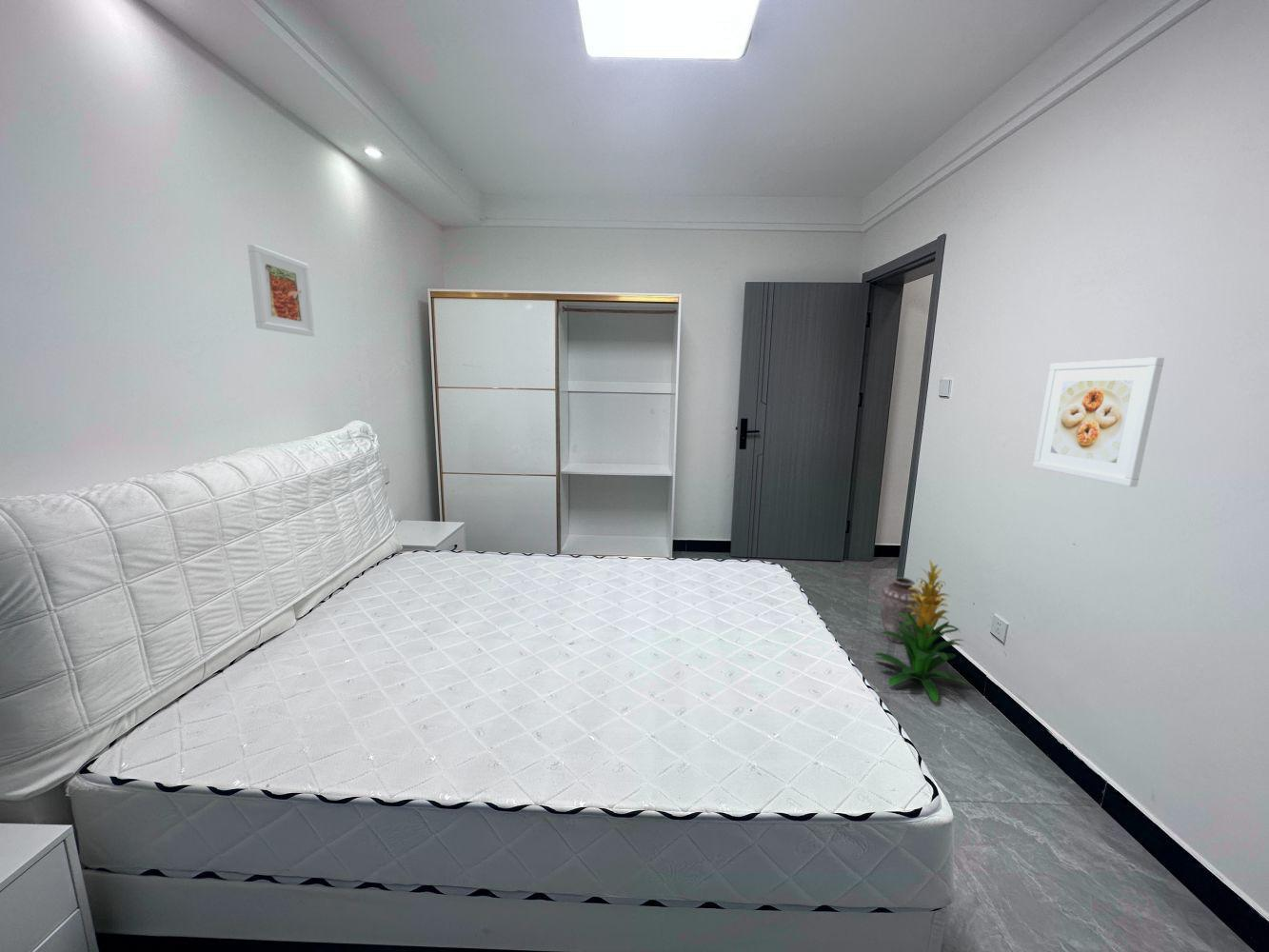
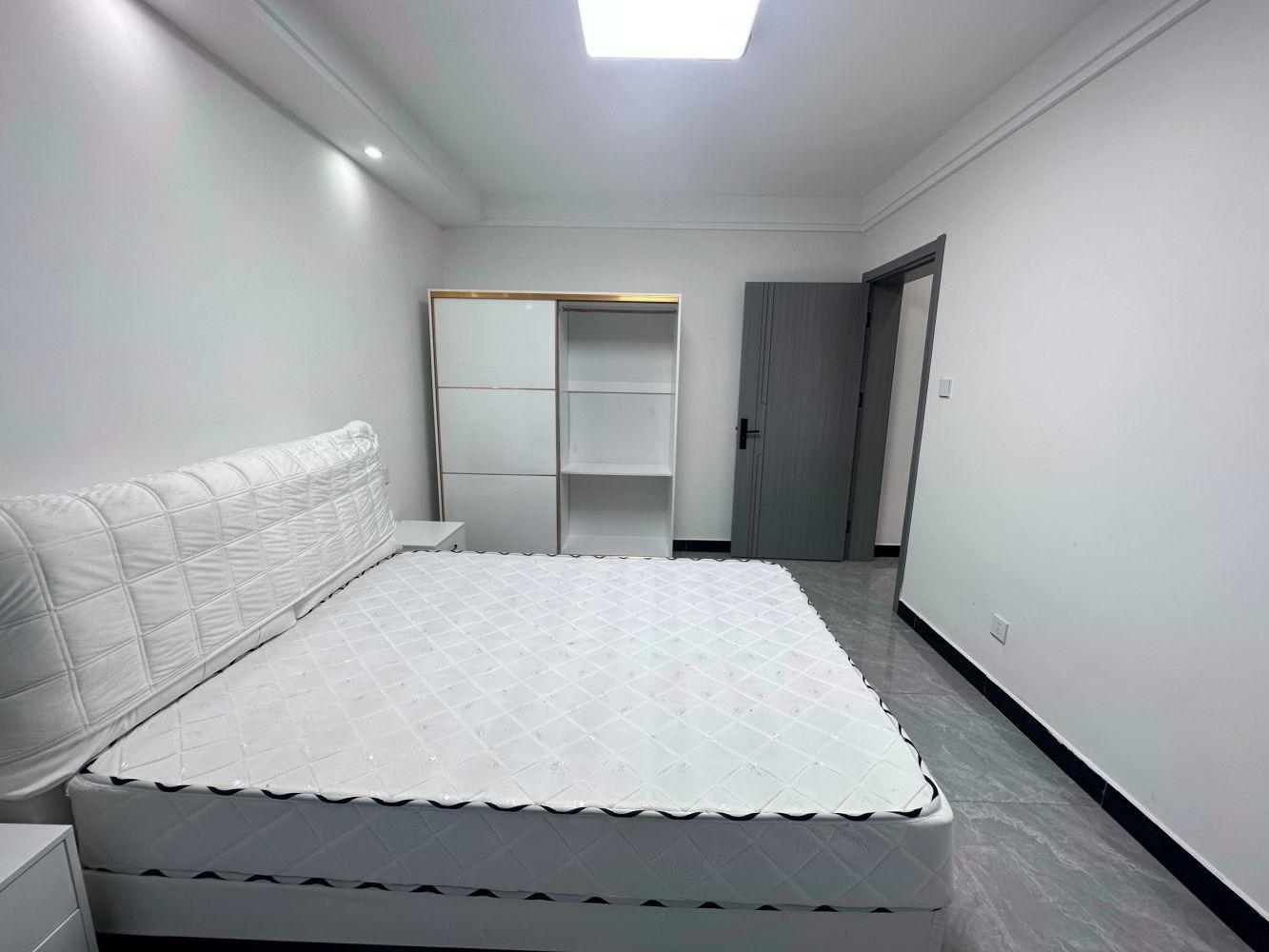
- indoor plant (926, 622)
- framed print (1089, 419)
- vase (899, 610)
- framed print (284, 294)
